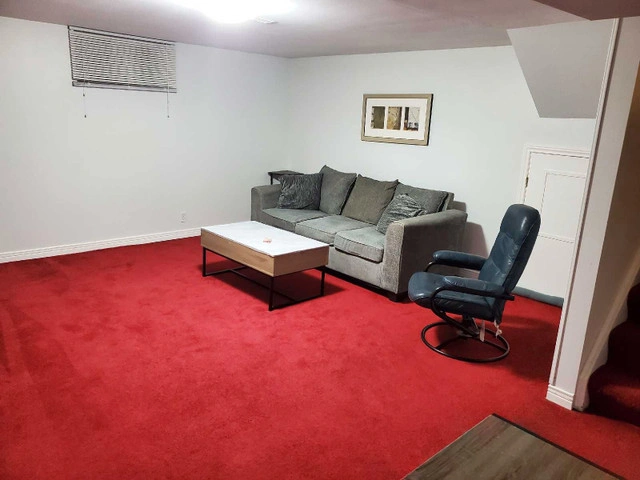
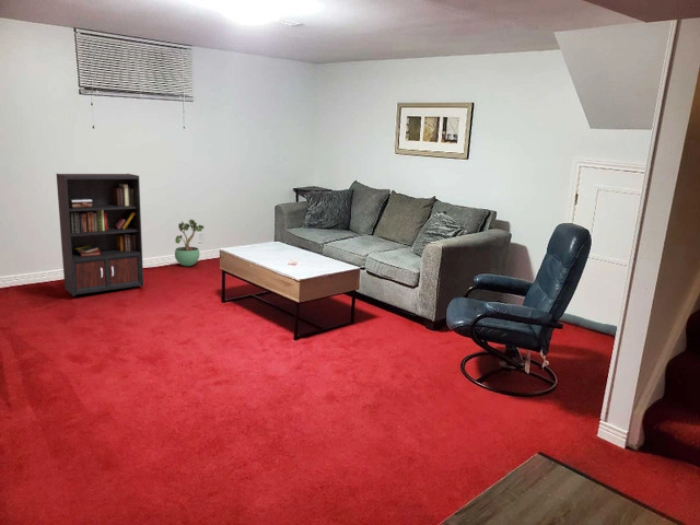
+ bookcase (108, 231)
+ potted plant (188, 242)
